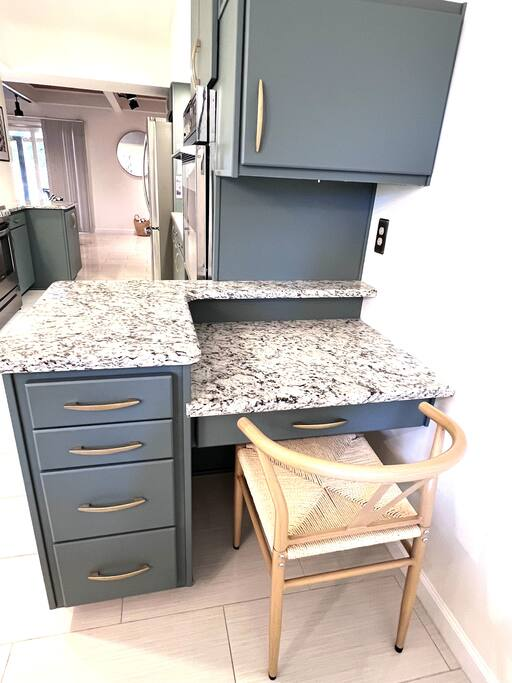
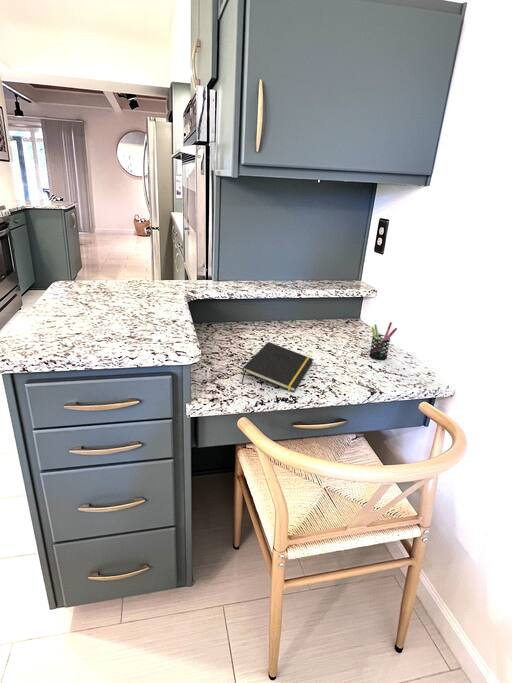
+ notepad (280, 364)
+ pen holder (380, 339)
